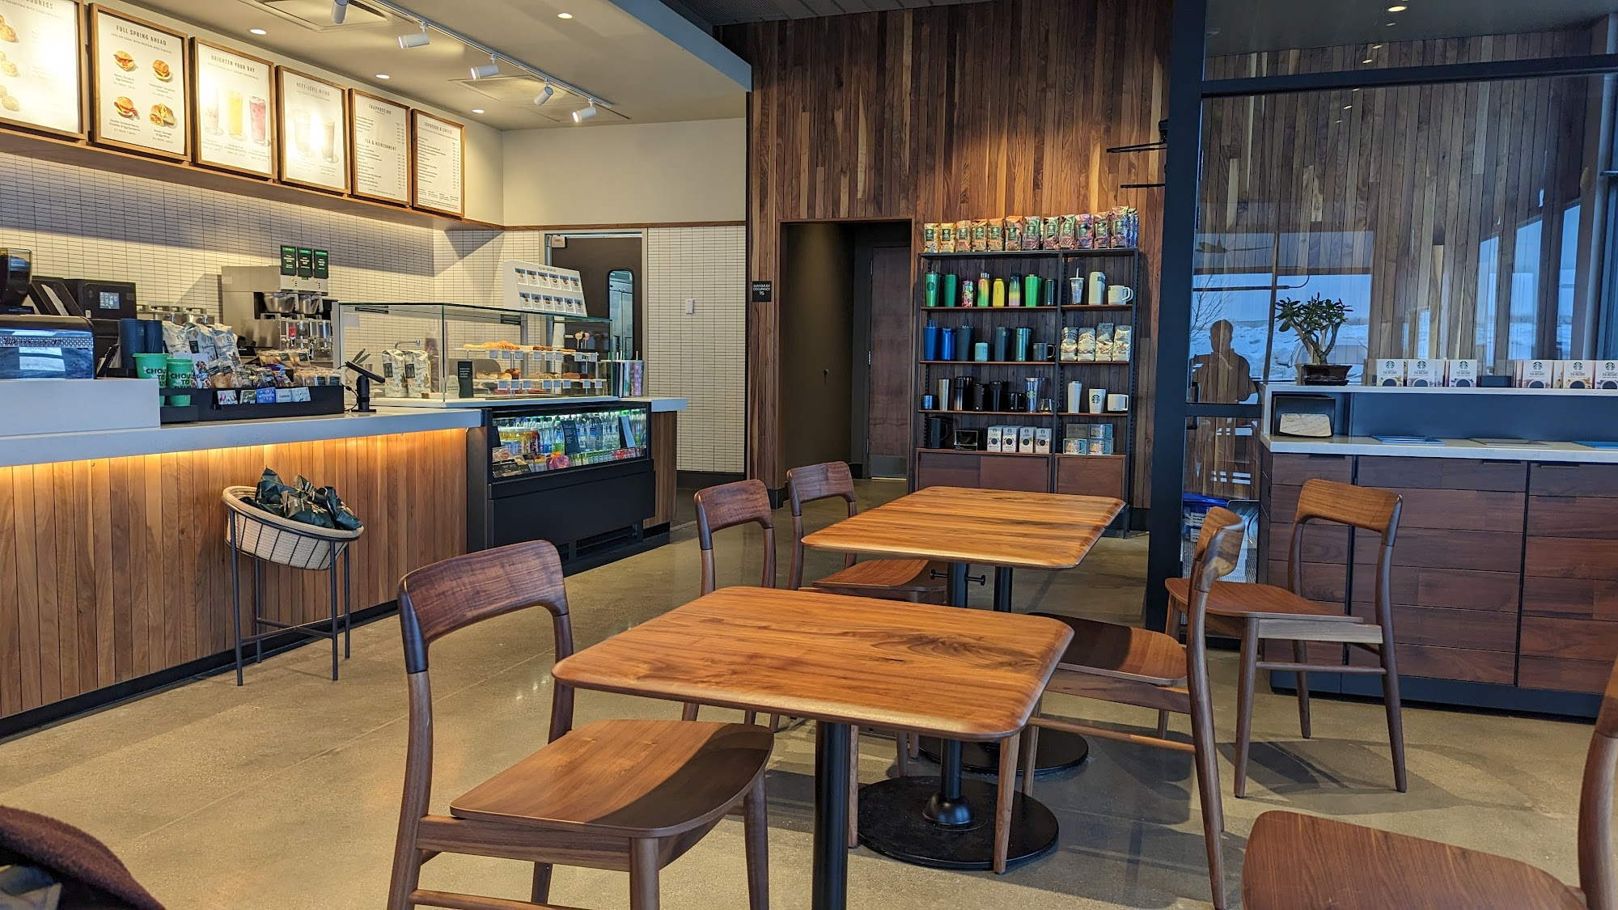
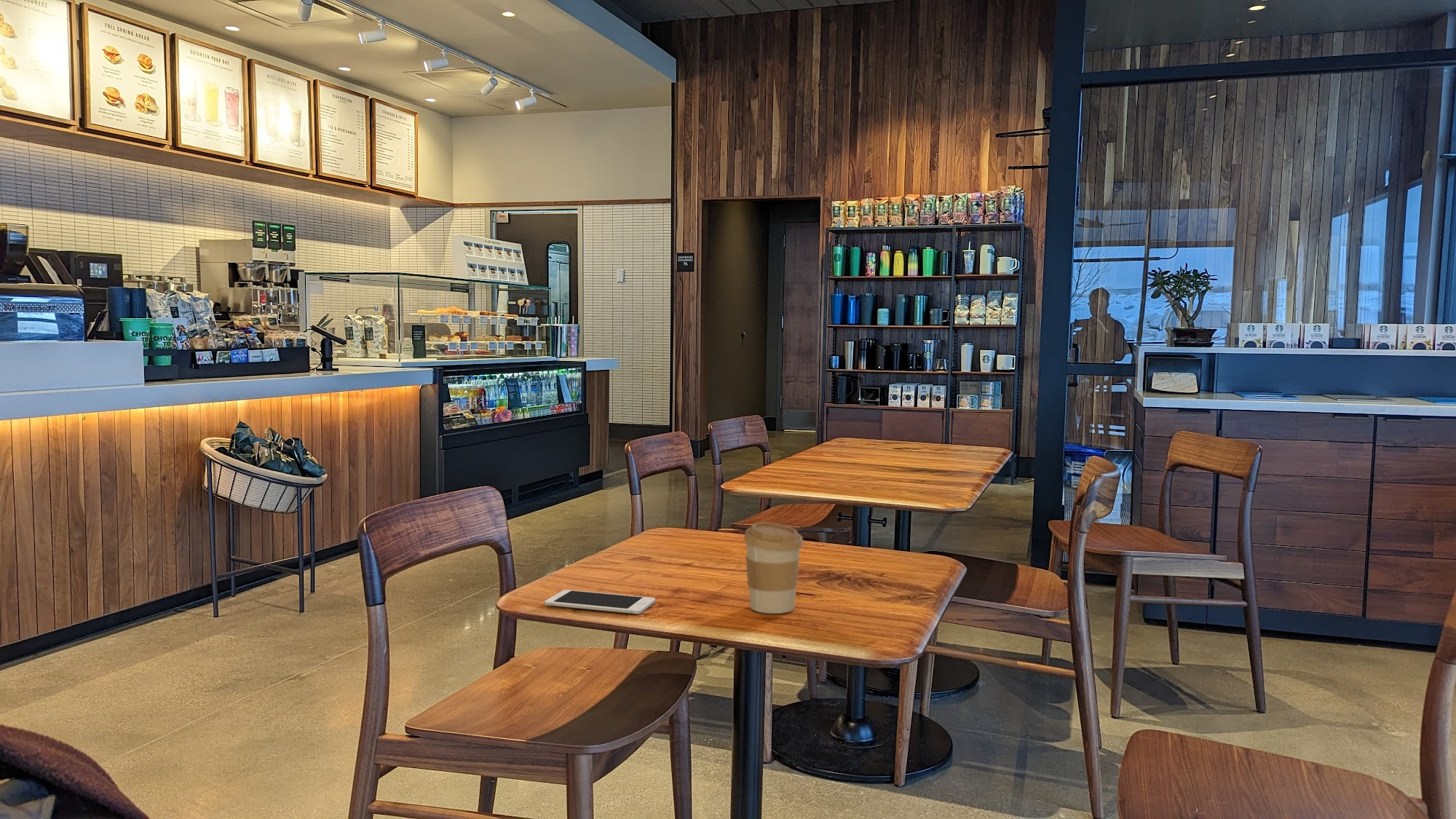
+ cell phone (600, 601)
+ coffee cup (772, 566)
